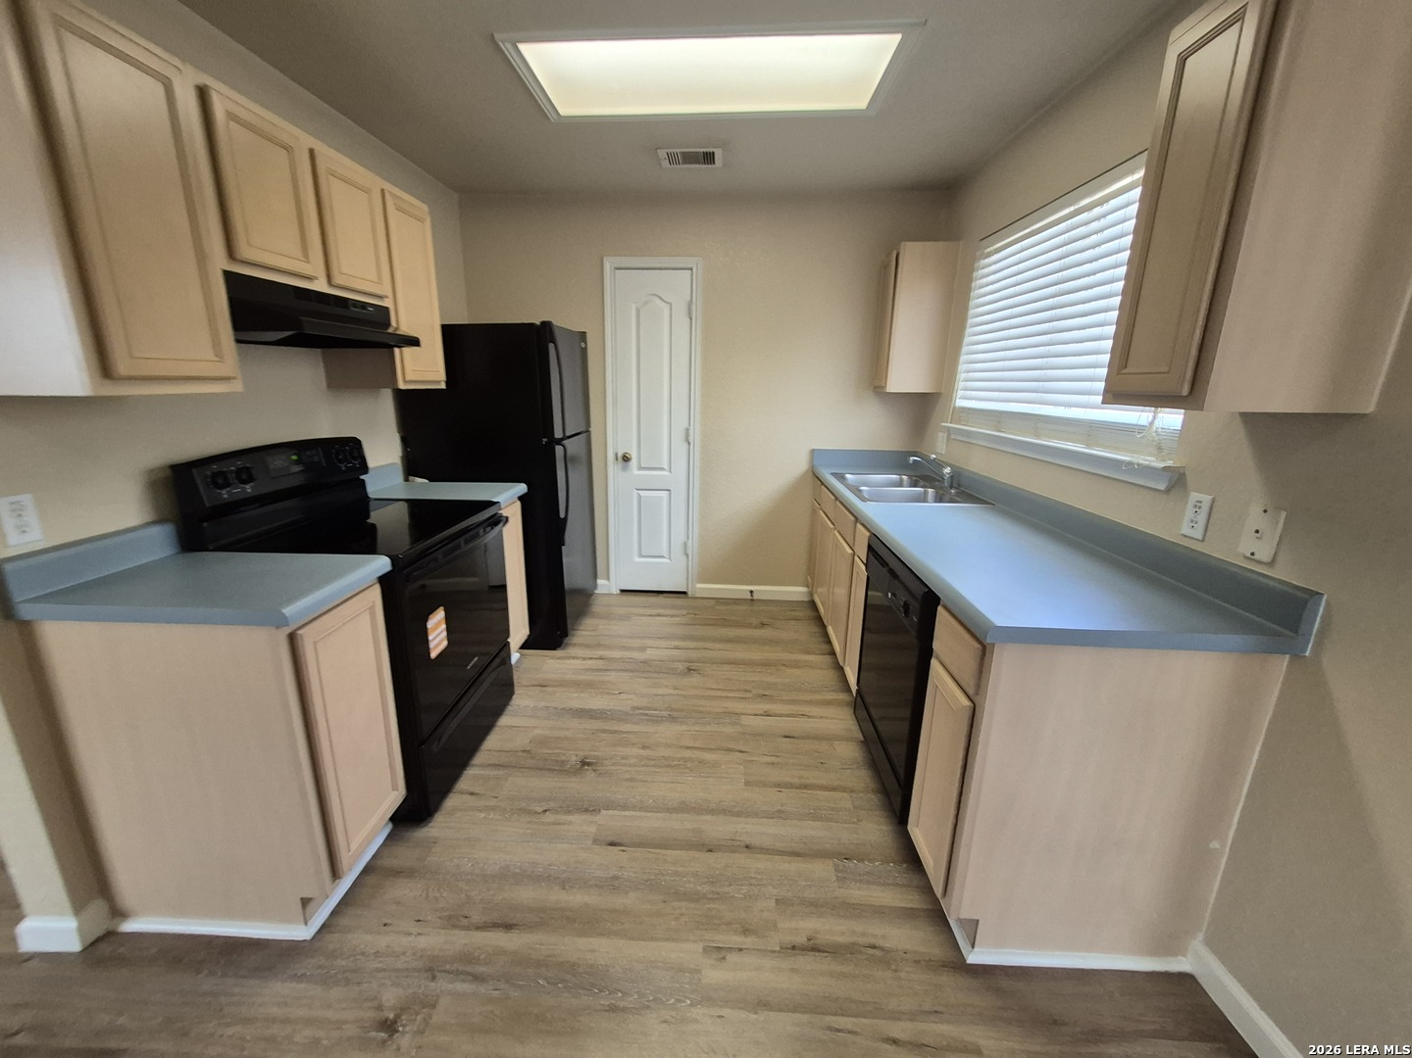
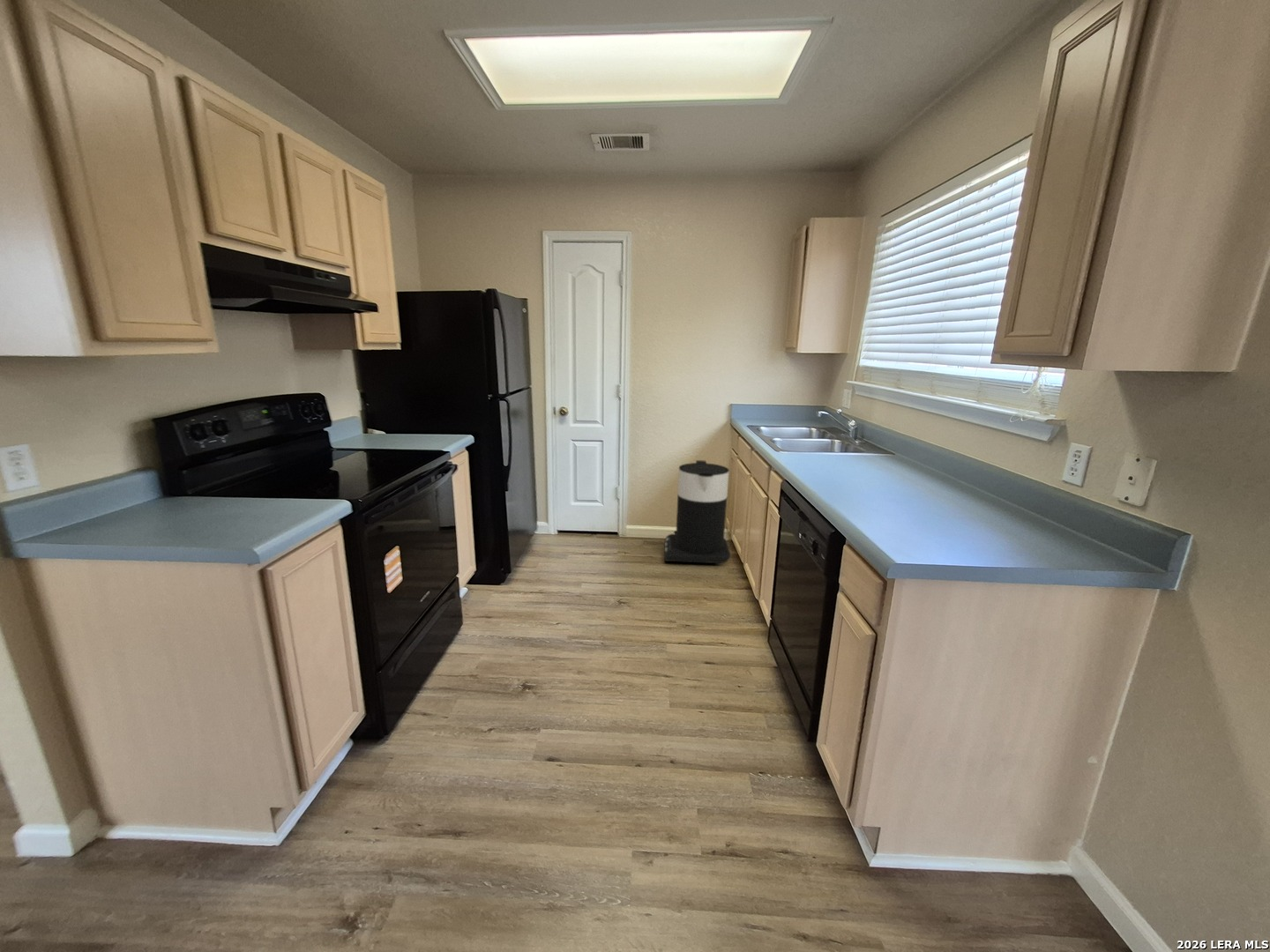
+ trash can (698, 509)
